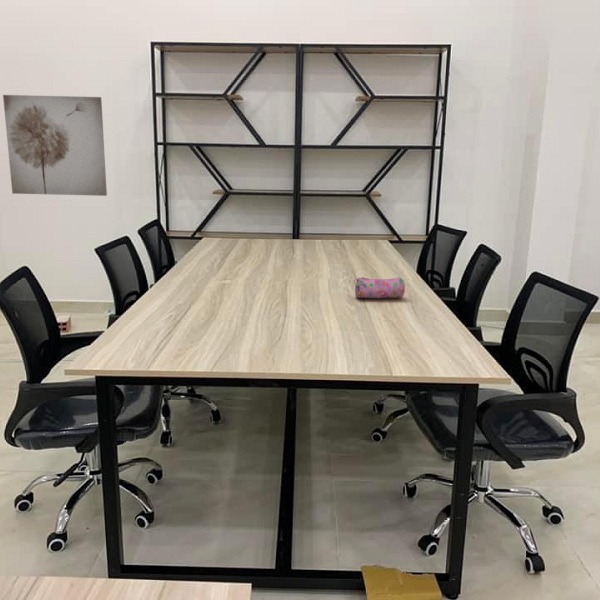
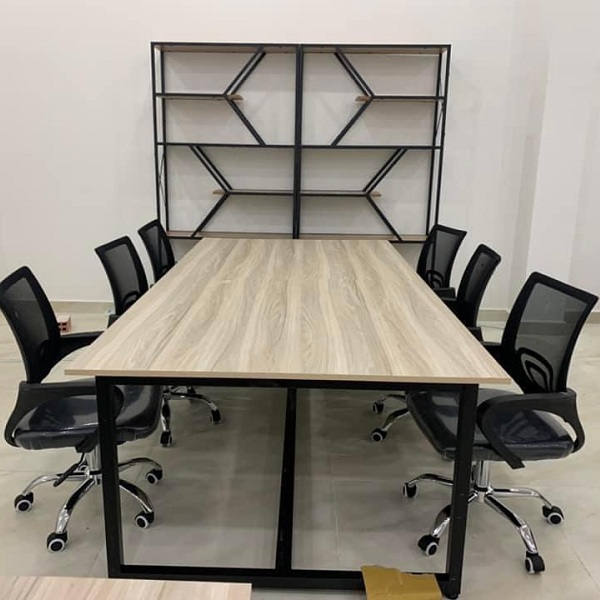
- pencil case (379, 287)
- wall art (56, 146)
